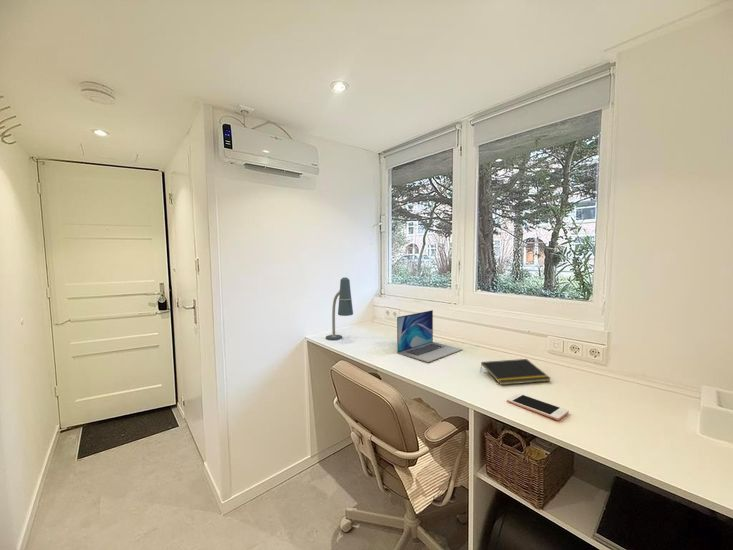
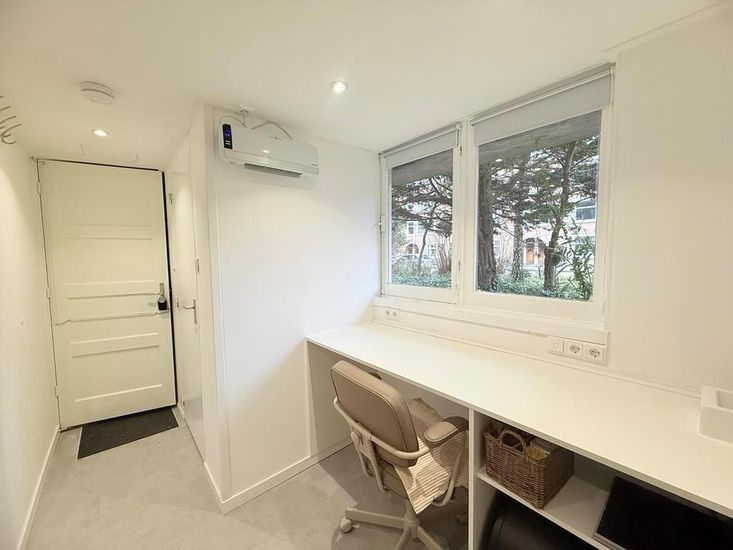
- notepad (514, 371)
- laptop (430, 333)
- cell phone (536, 405)
- desk lamp (338, 308)
